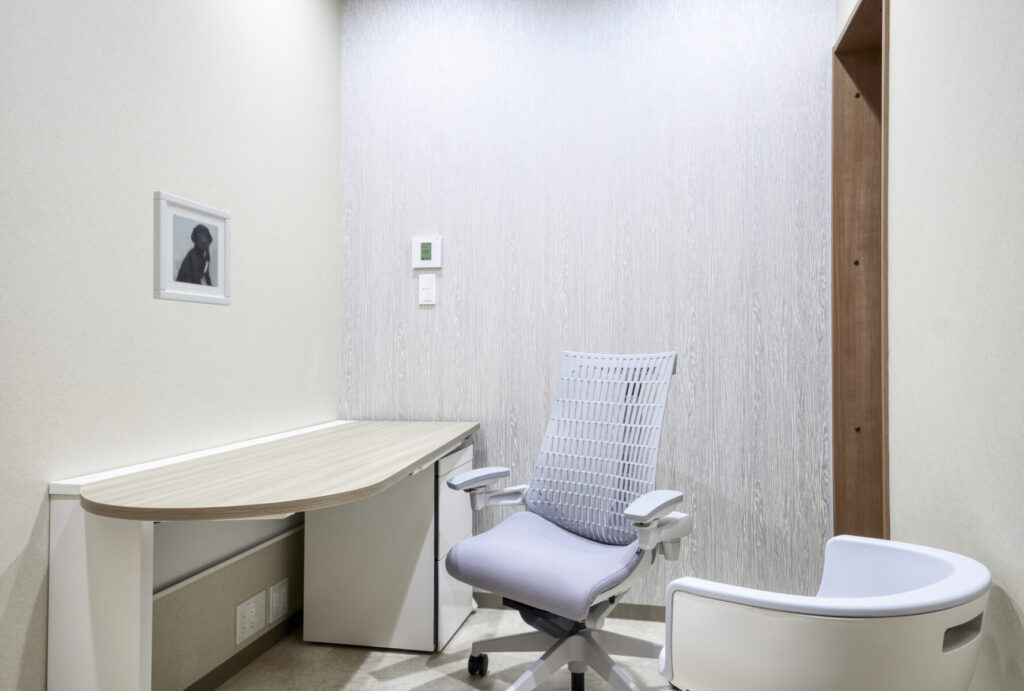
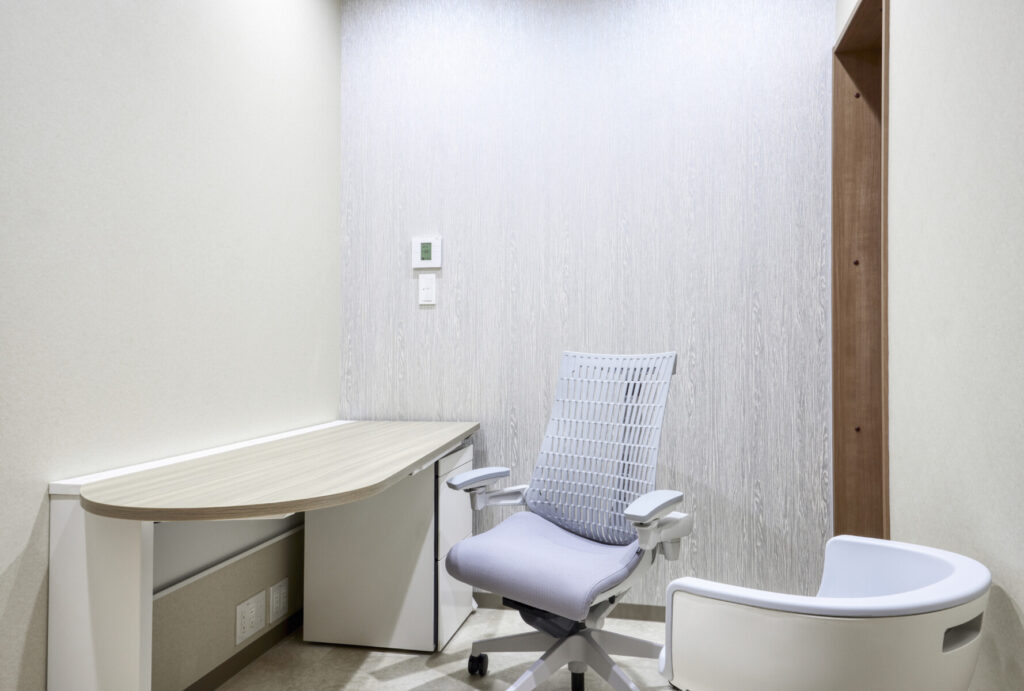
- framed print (195, 252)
